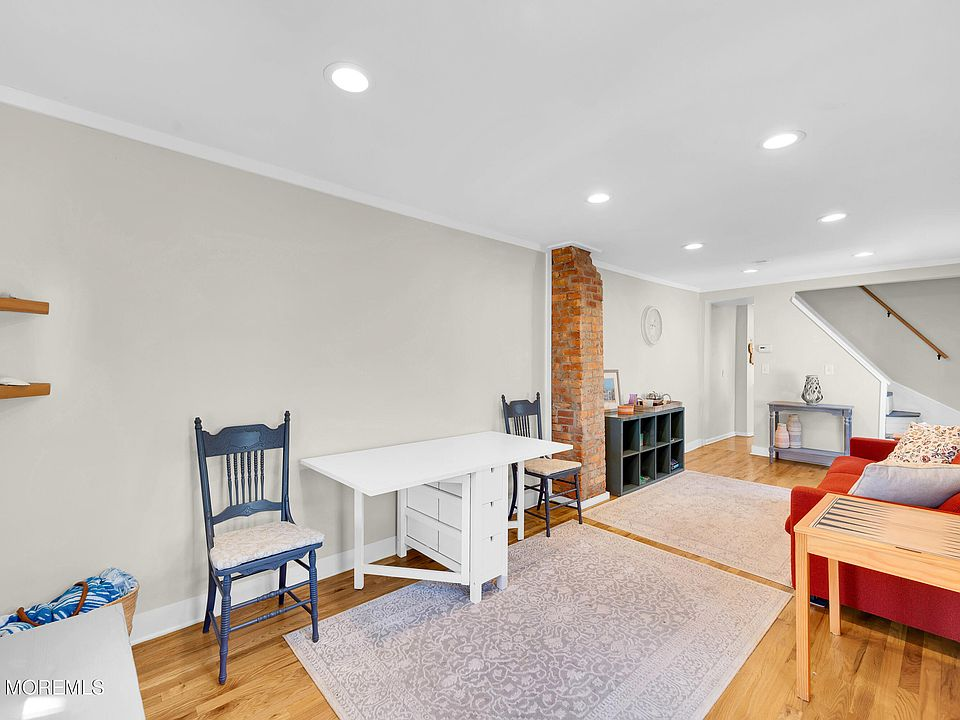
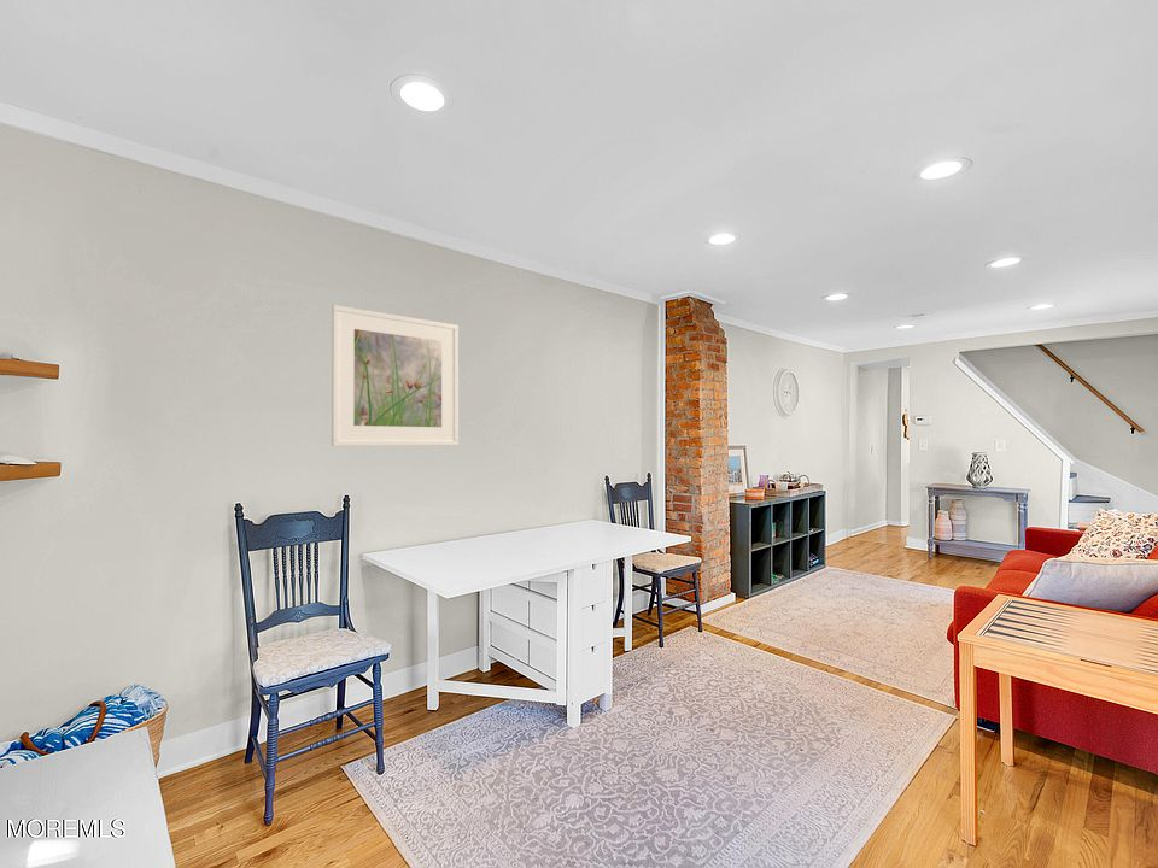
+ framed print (399, 380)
